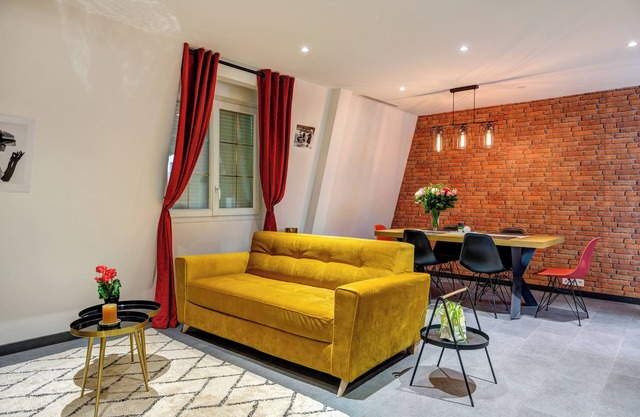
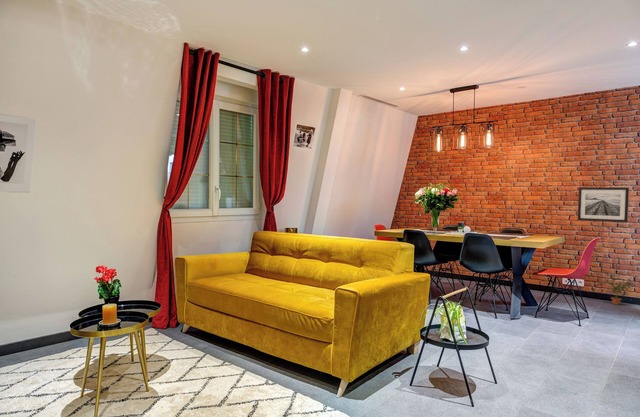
+ potted plant (616, 289)
+ wall art (602, 204)
